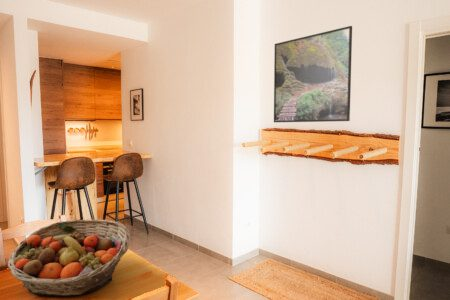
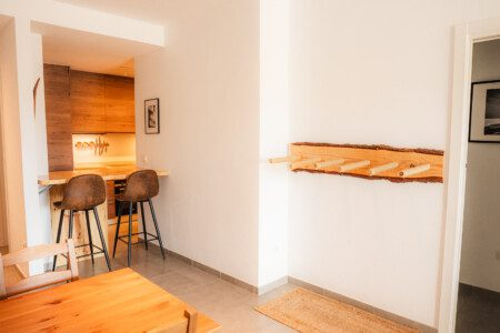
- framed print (308, 79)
- fruit basket (72, 254)
